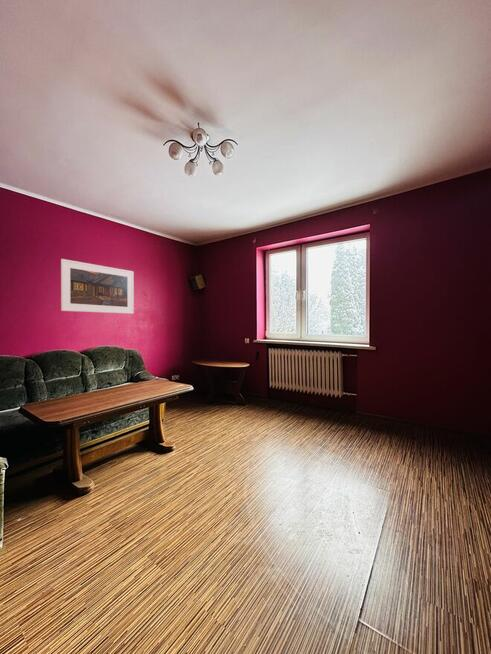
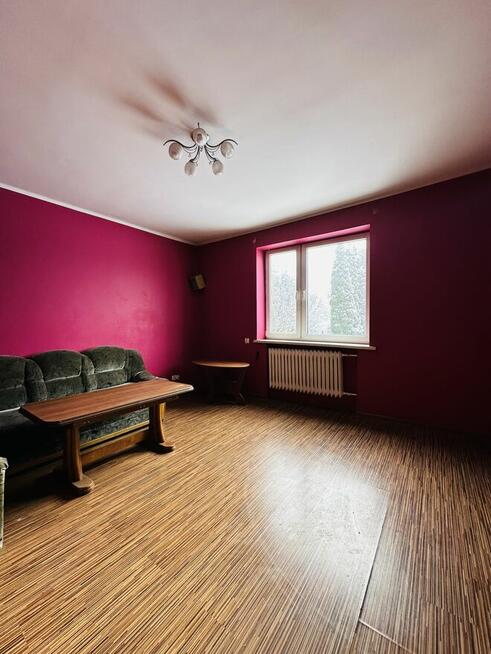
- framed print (101, 289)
